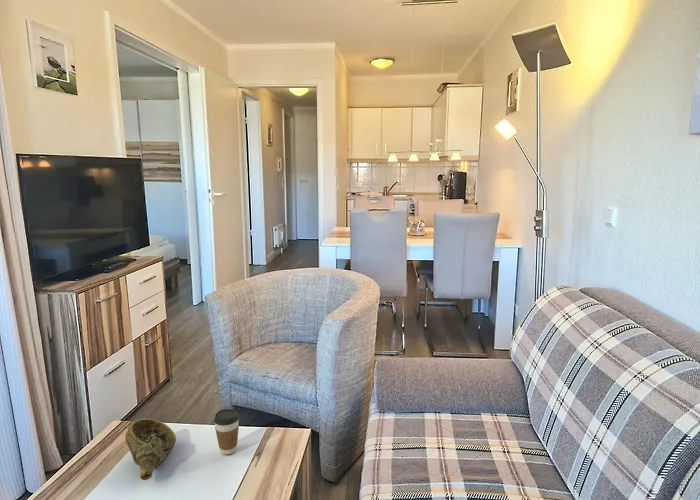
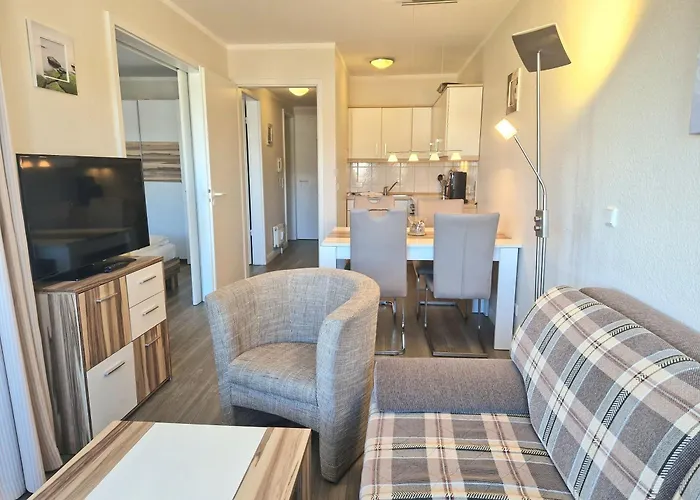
- decorative bowl (152, 445)
- coffee cup (227, 432)
